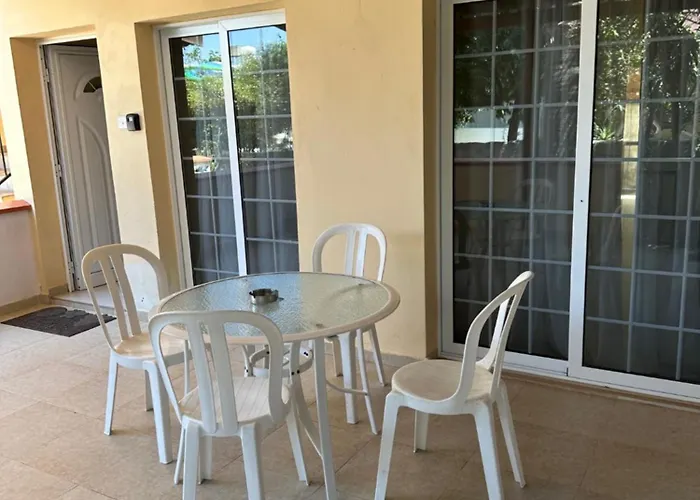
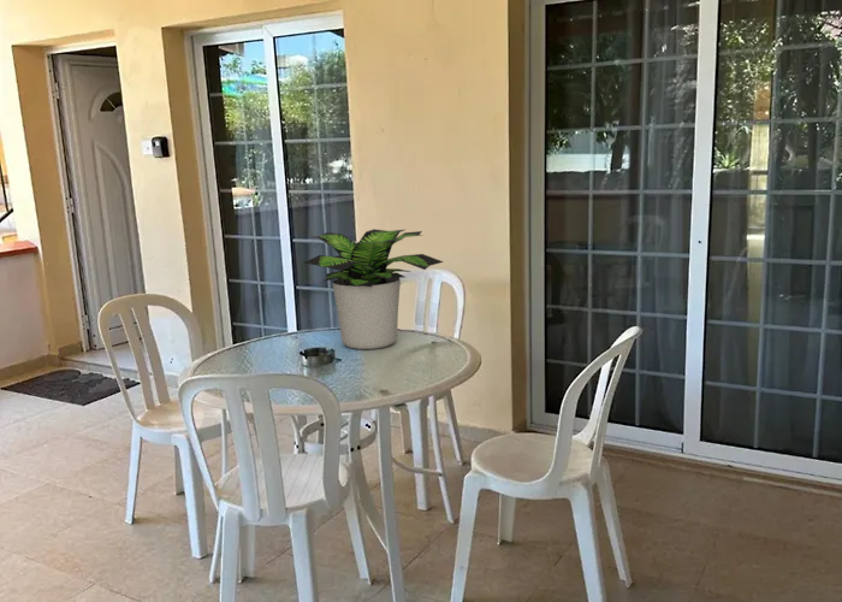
+ potted plant (370, 291)
